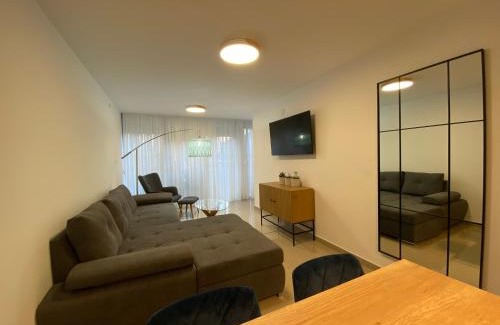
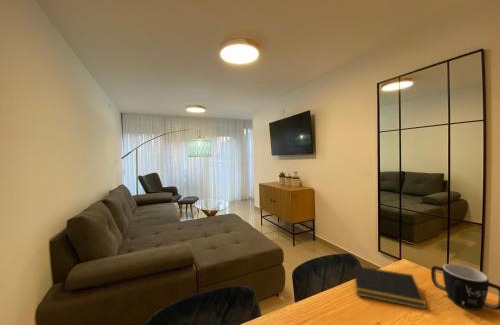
+ notepad (385, 284)
+ mug (464, 287)
